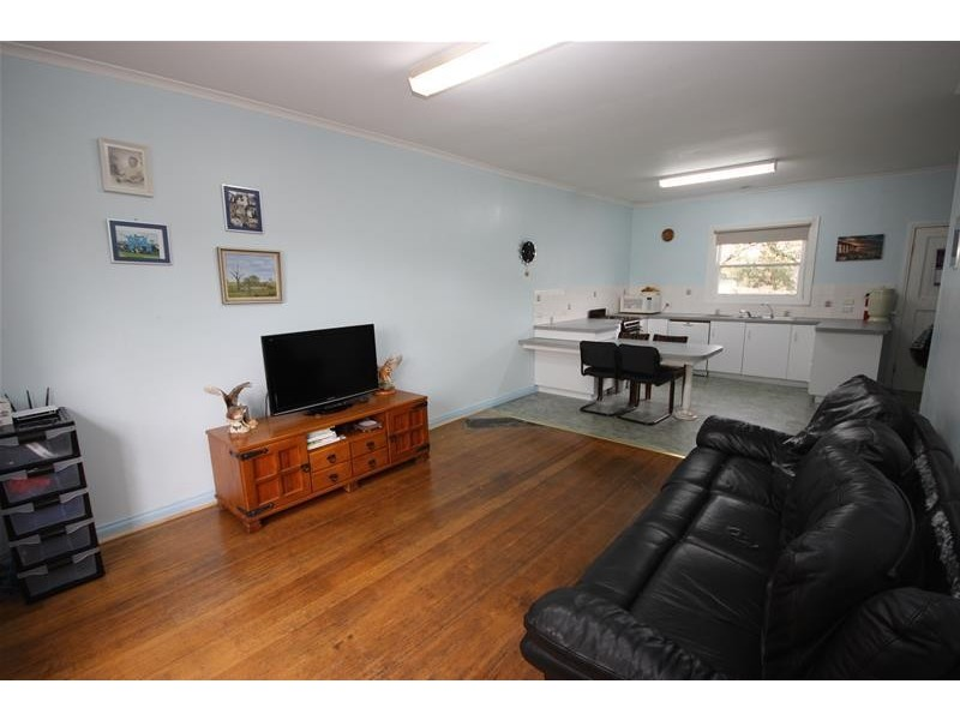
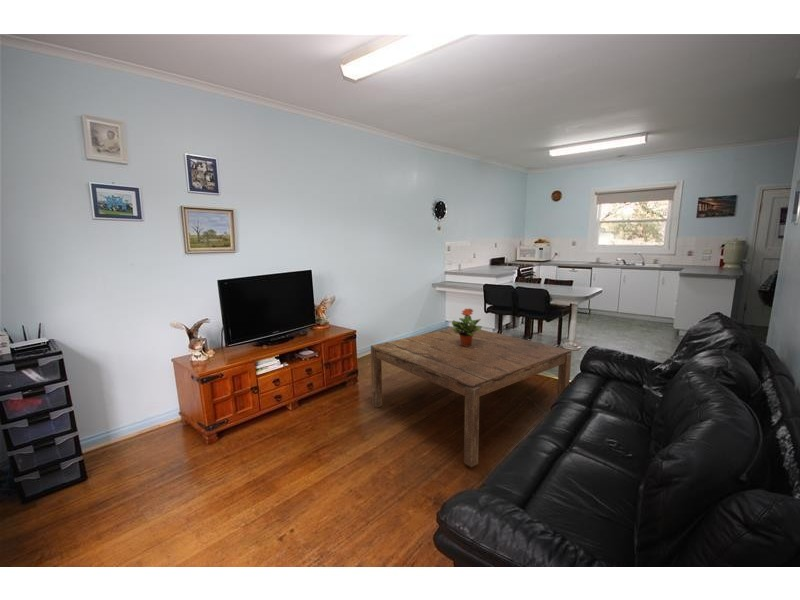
+ coffee table (466, 379)
+ potted plant (467, 326)
